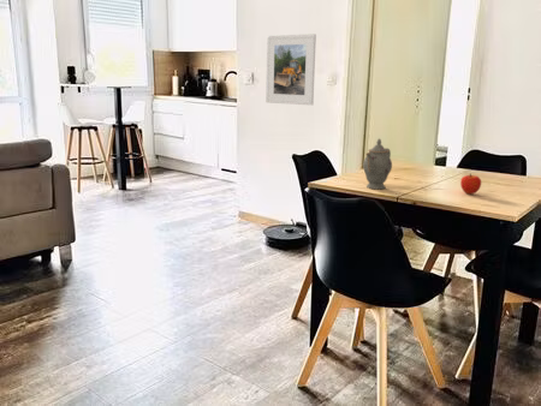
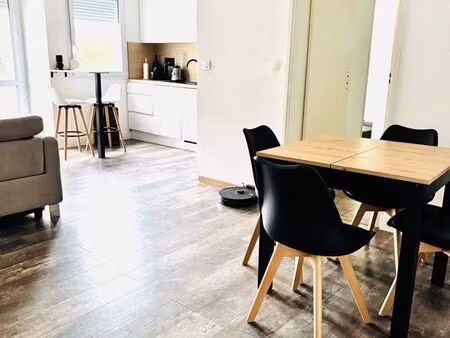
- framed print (290, 70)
- chinaware (376, 162)
- fruit (470, 183)
